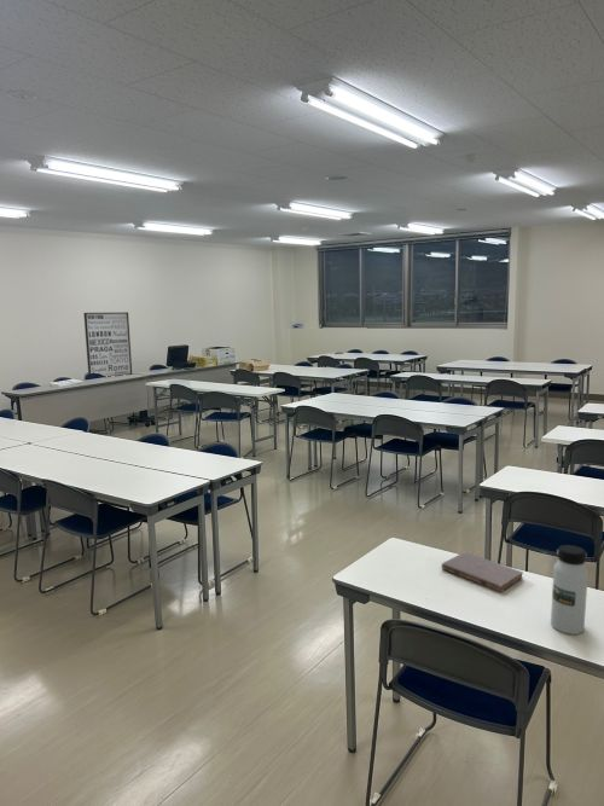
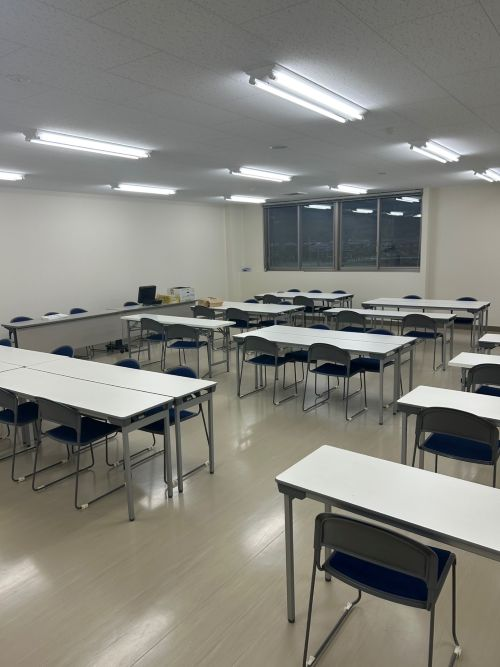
- wall art (109, 344)
- book (481, 570)
- water bottle (569, 587)
